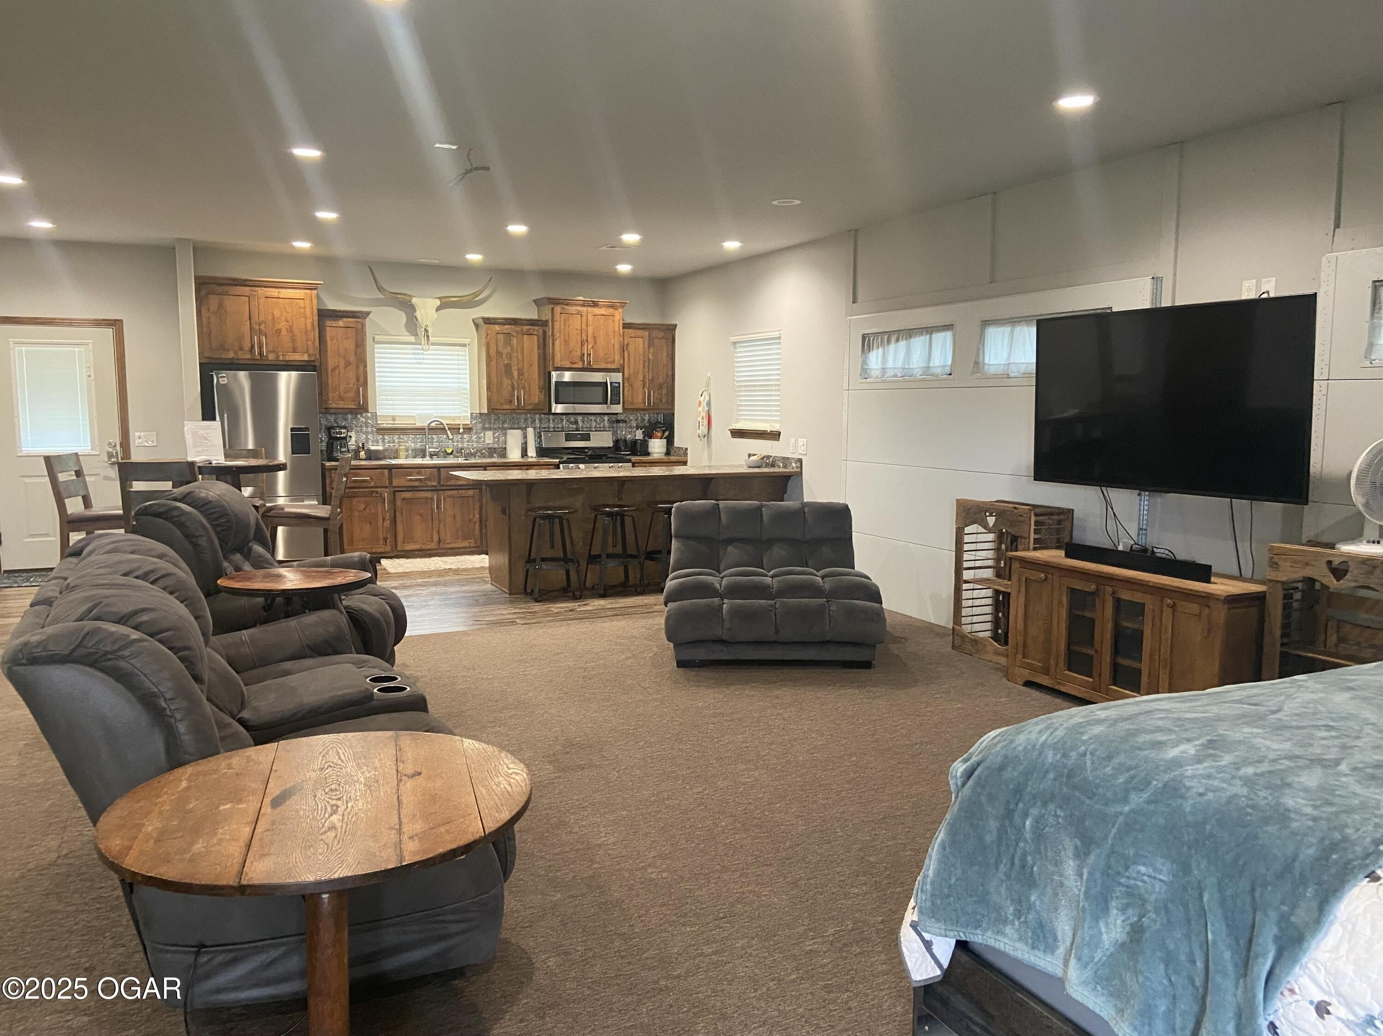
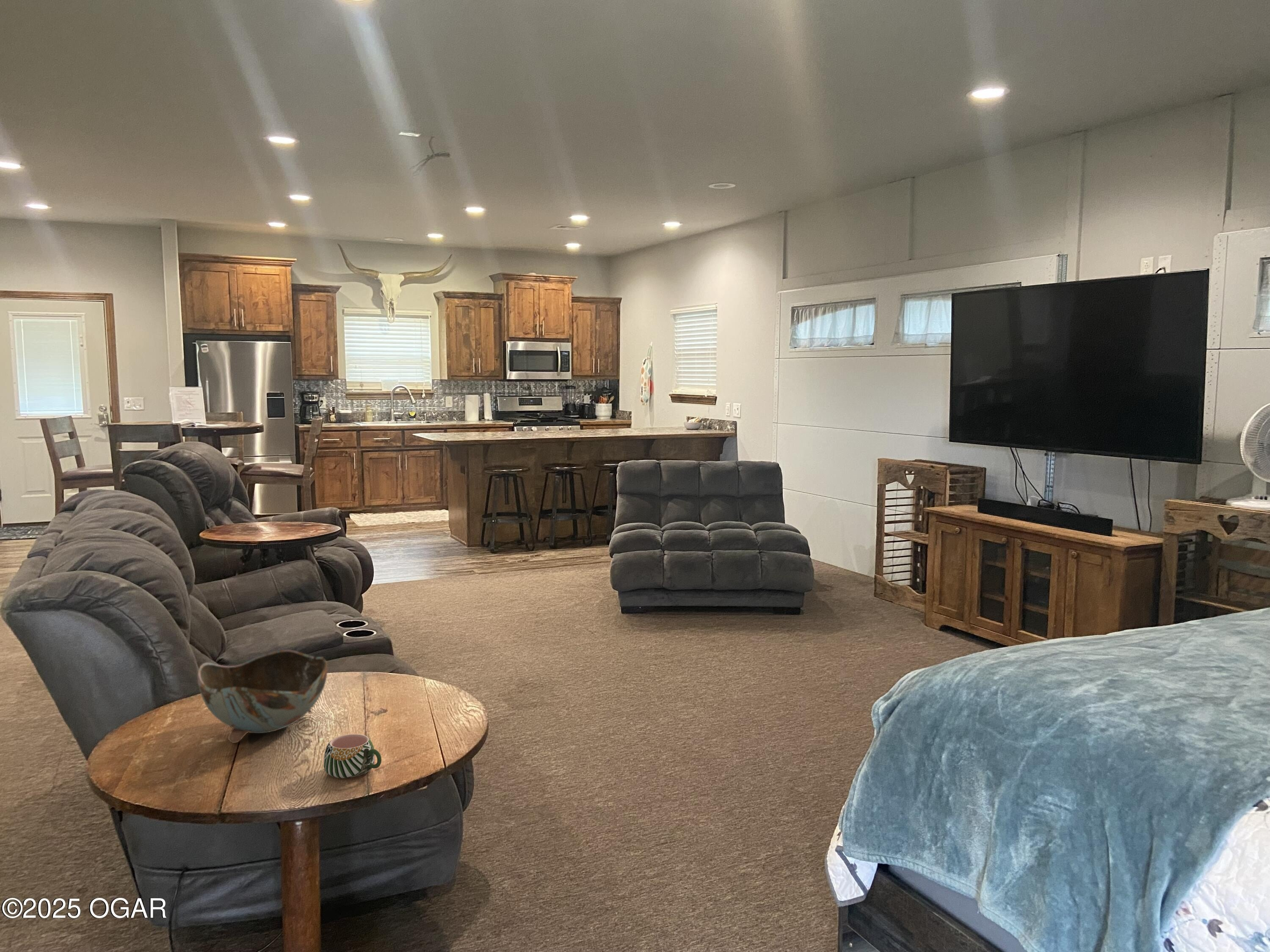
+ mug (354, 756)
+ bowl (263, 695)
